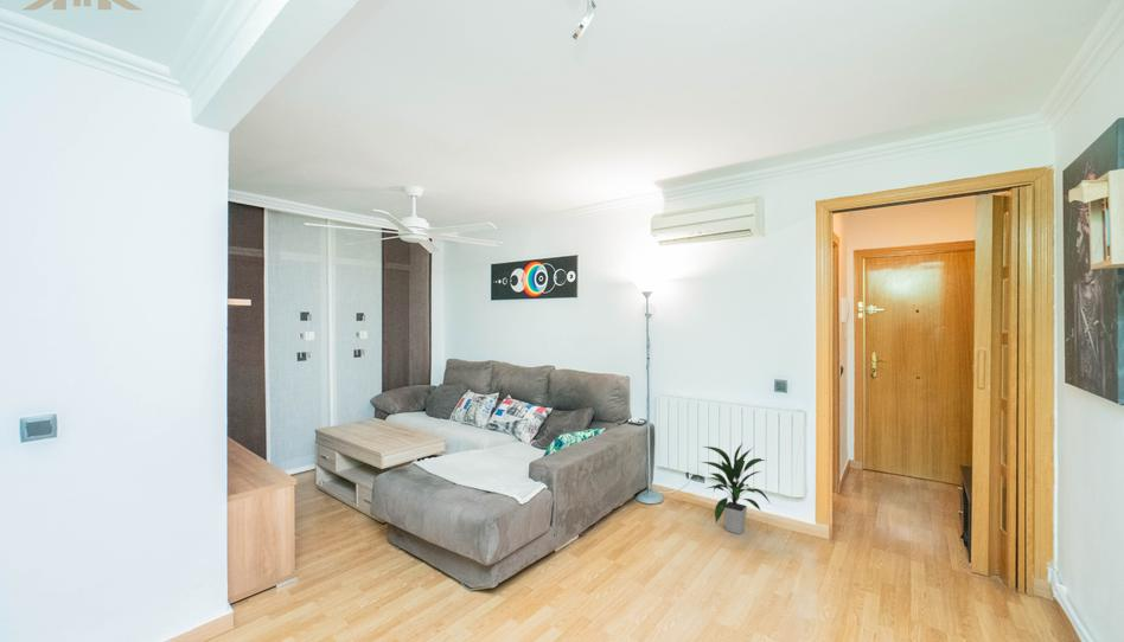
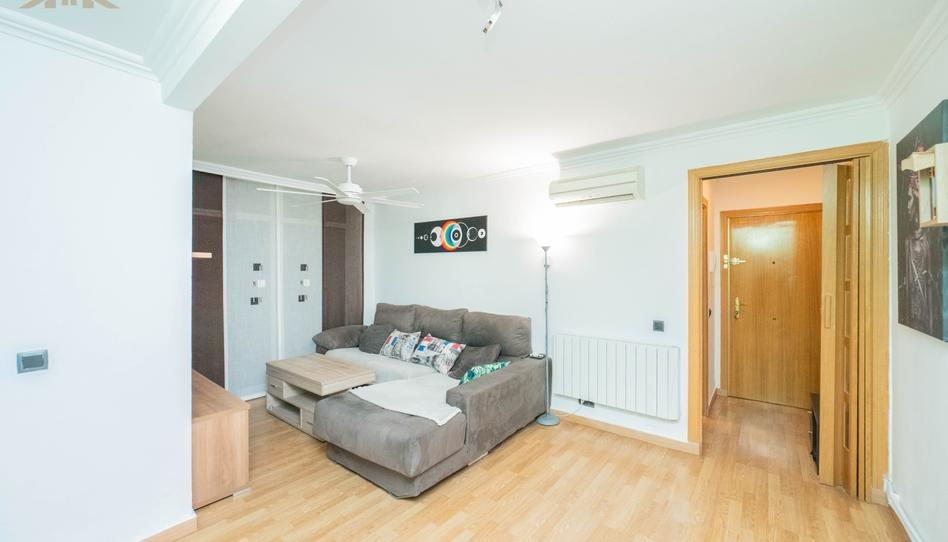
- indoor plant (732, 486)
